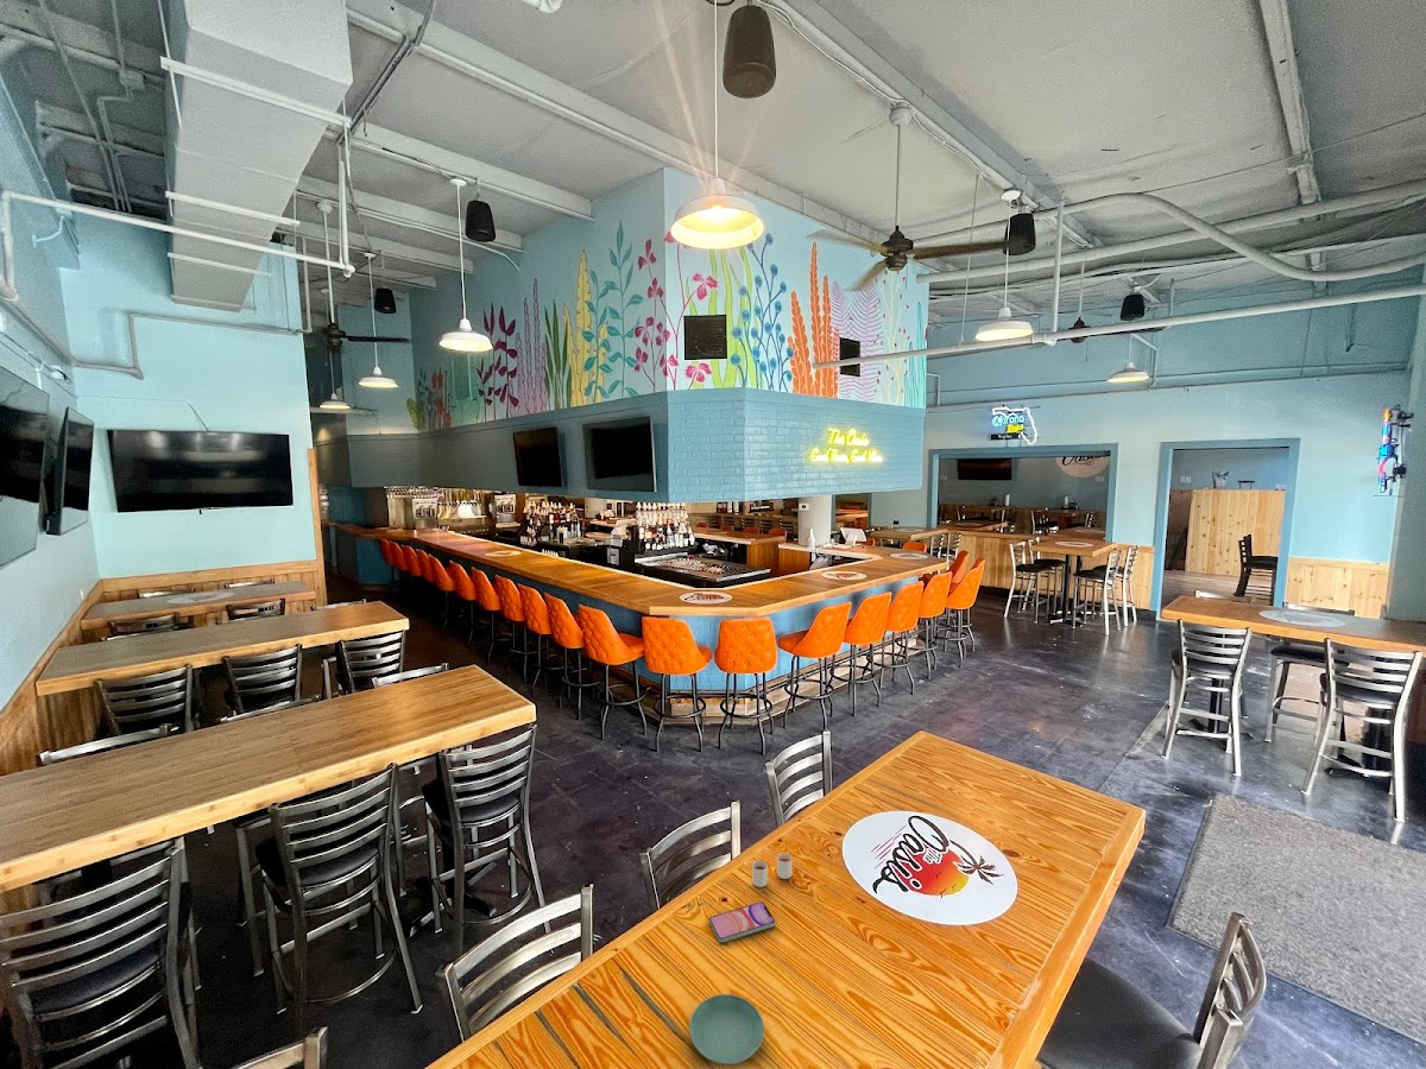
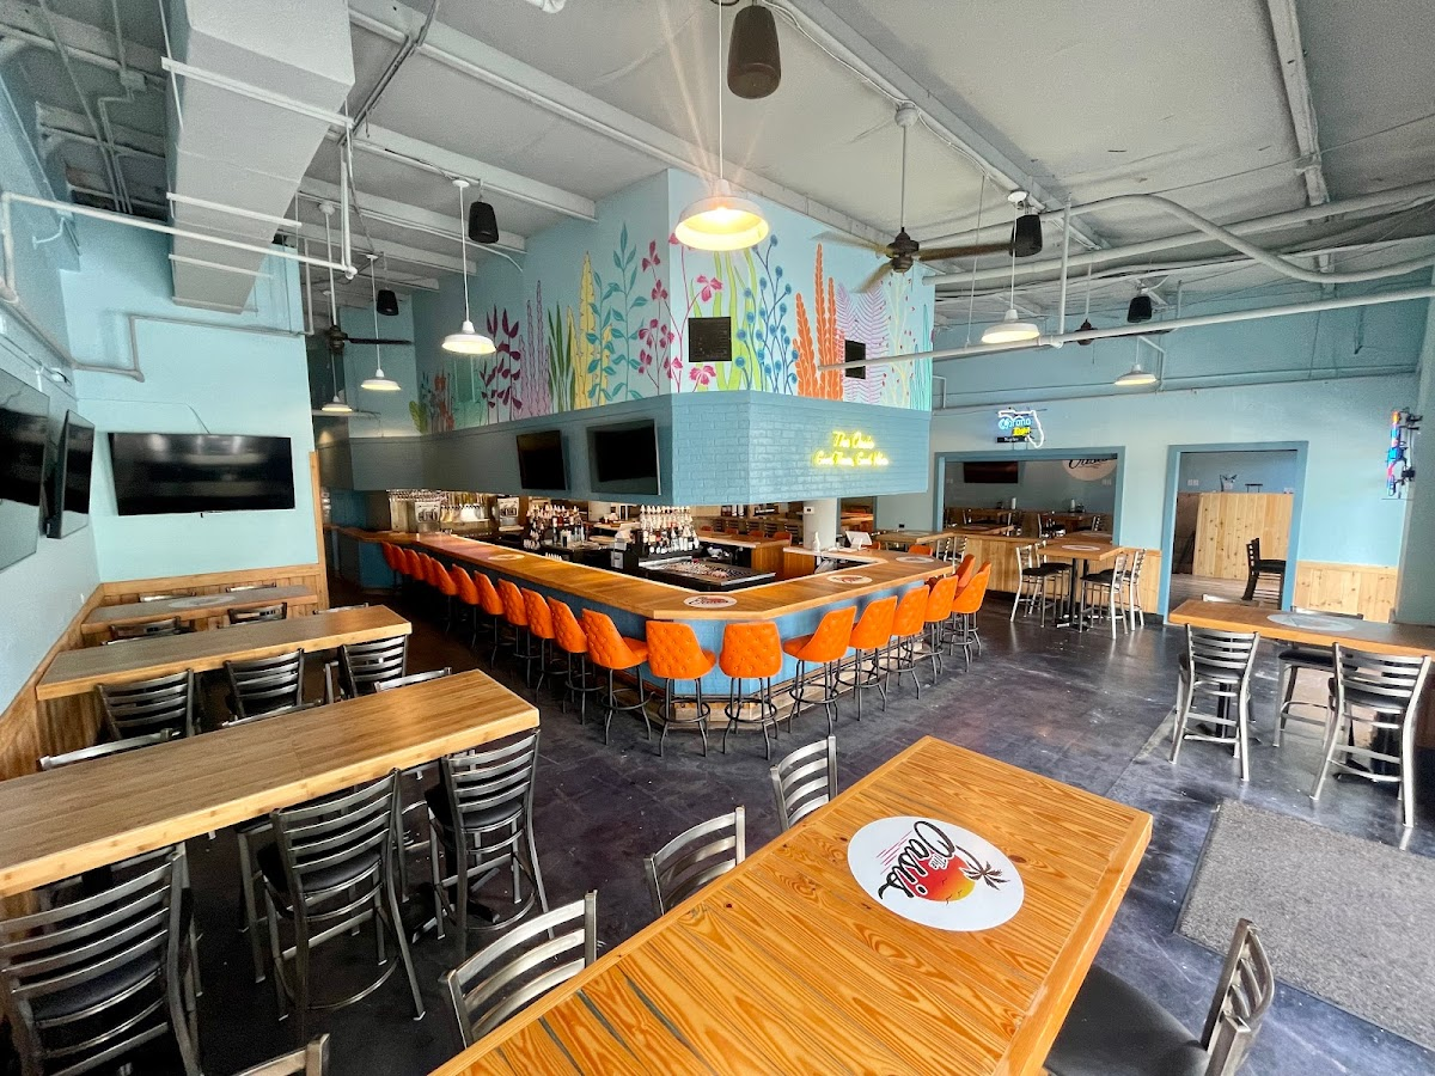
- saucer (726, 1032)
- drinking glass (766, 869)
- smartphone (742, 921)
